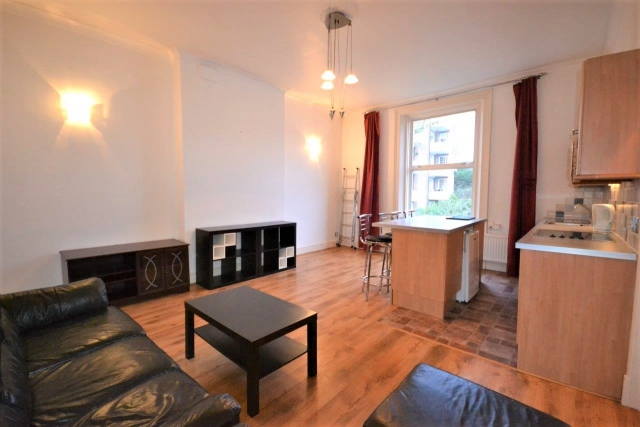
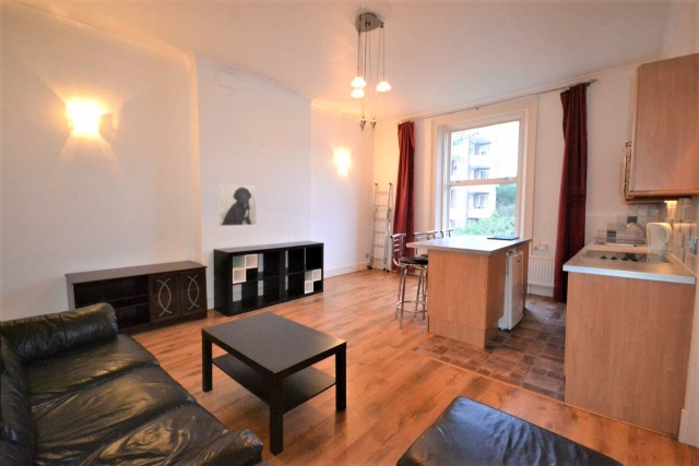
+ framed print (237, 205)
